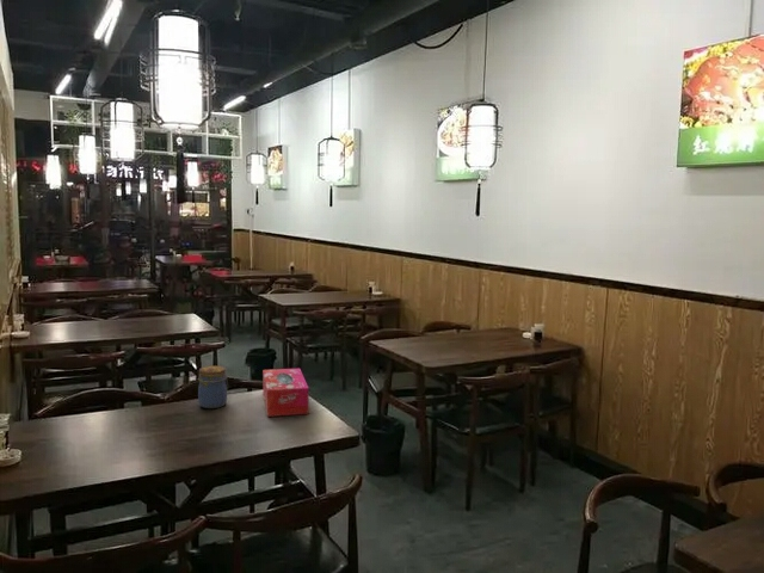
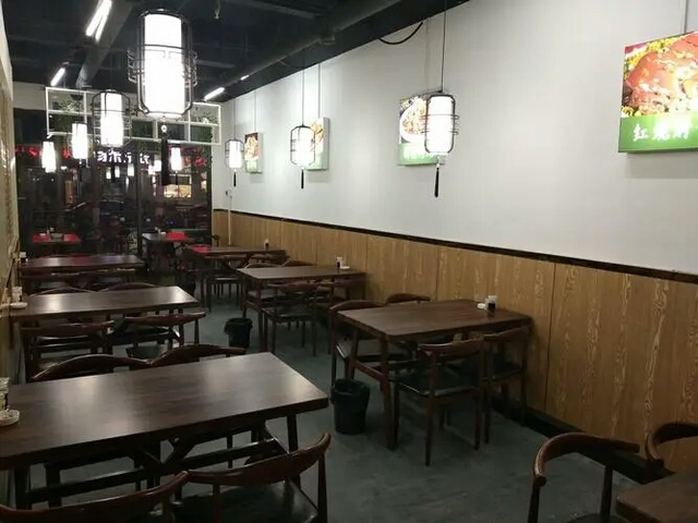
- jar (214, 386)
- tissue box (284, 390)
